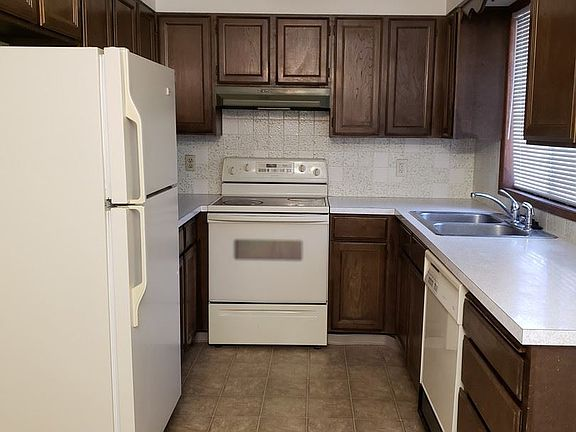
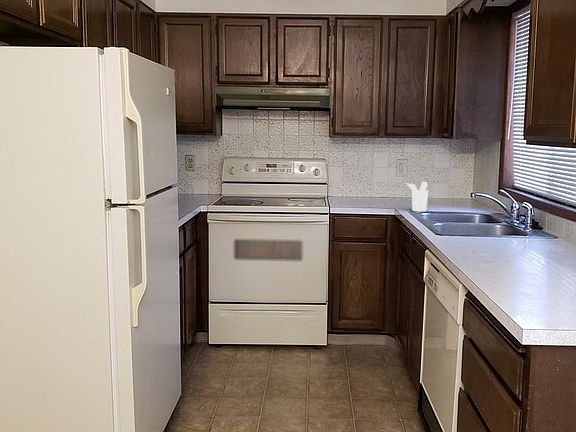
+ utensil holder (416, 195)
